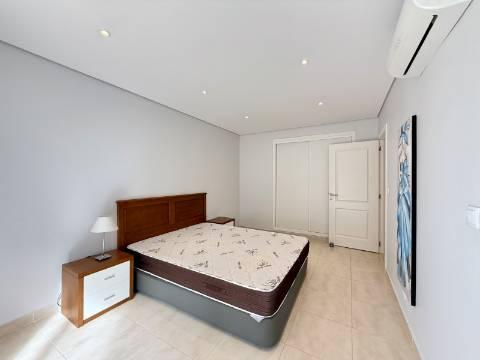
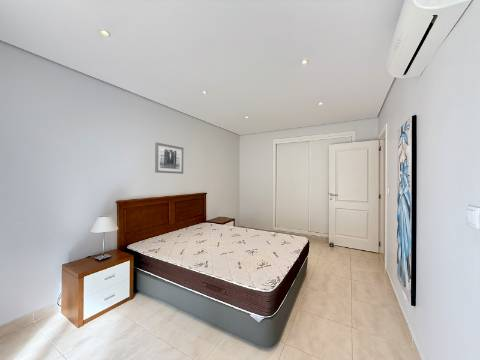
+ wall art (170, 159)
